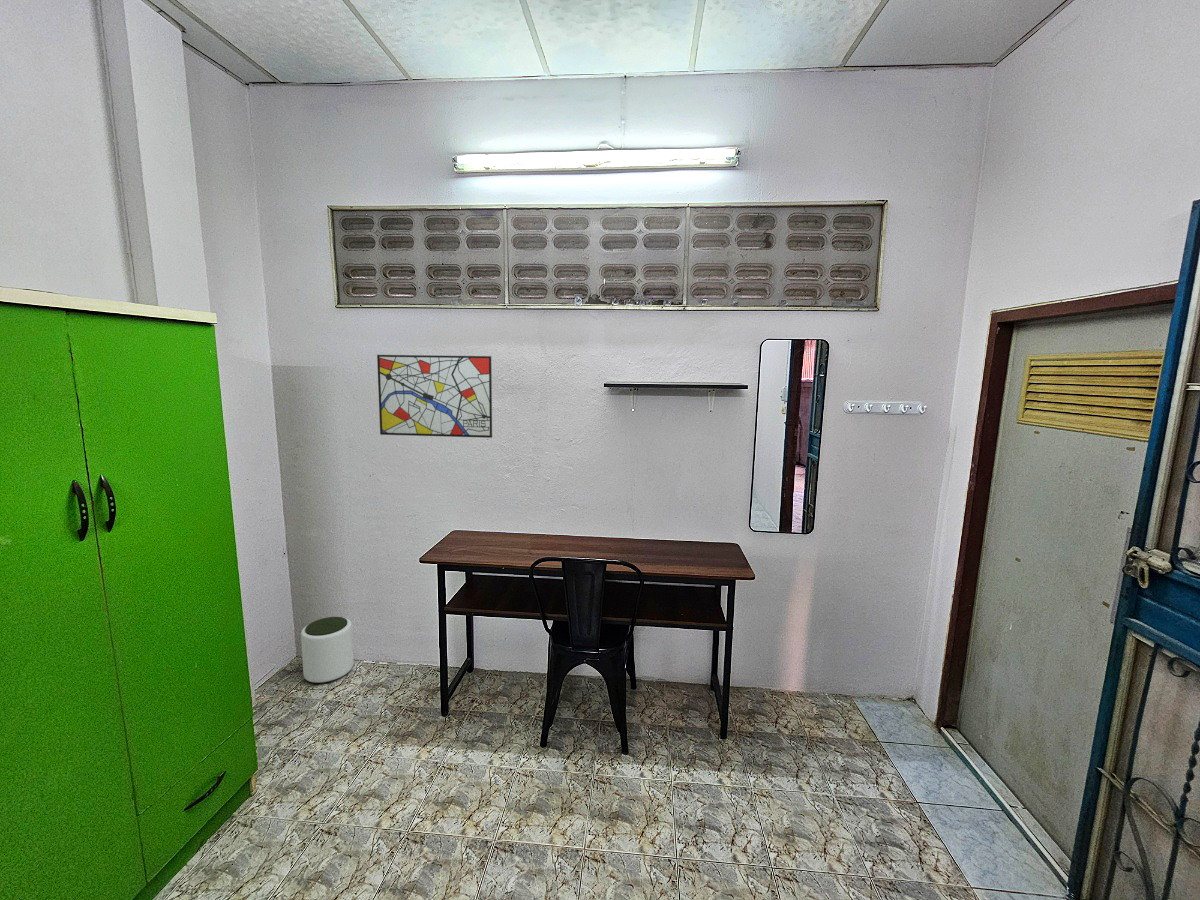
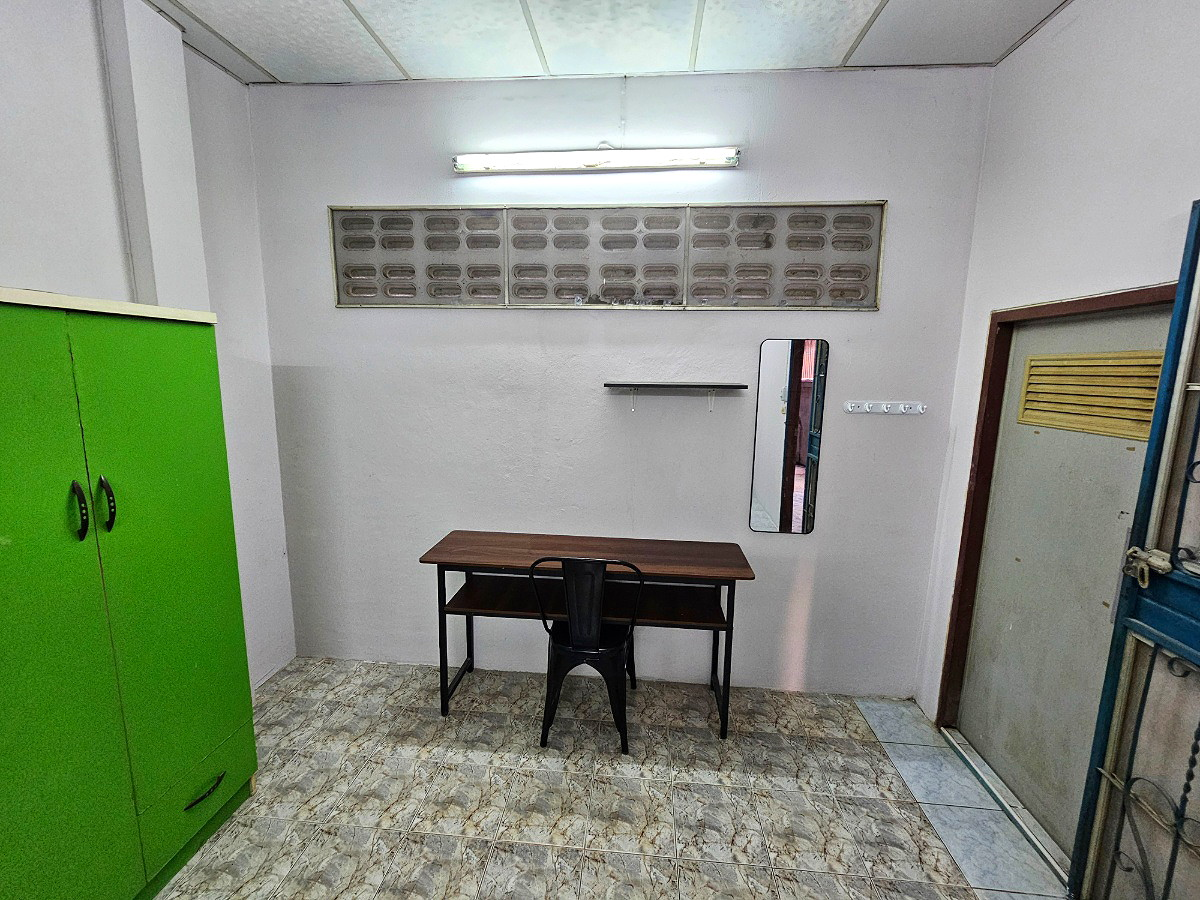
- plant pot (327, 648)
- wall art (434, 396)
